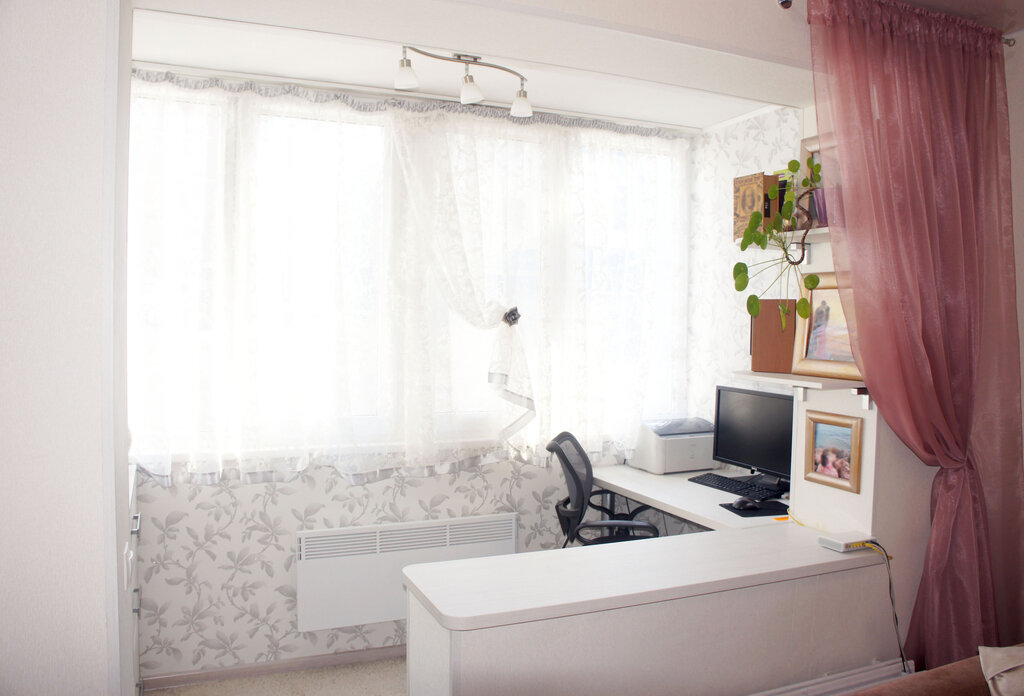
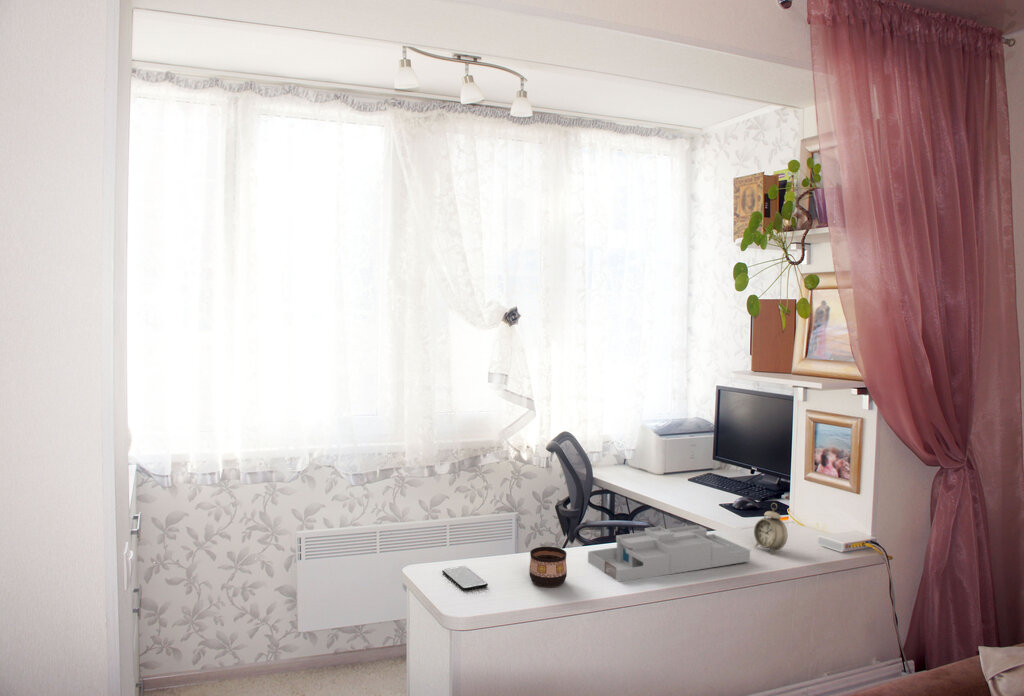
+ desk organizer (669, 547)
+ alarm clock (770, 526)
+ smartphone (464, 577)
+ cup (548, 566)
